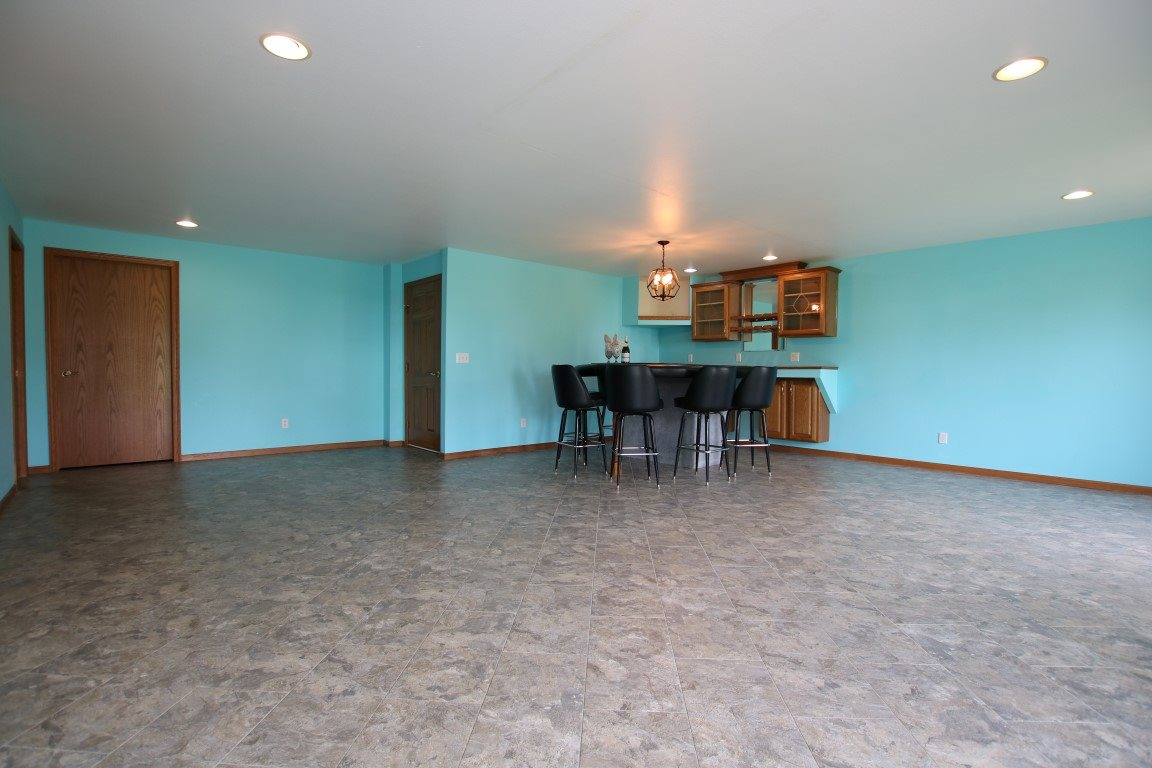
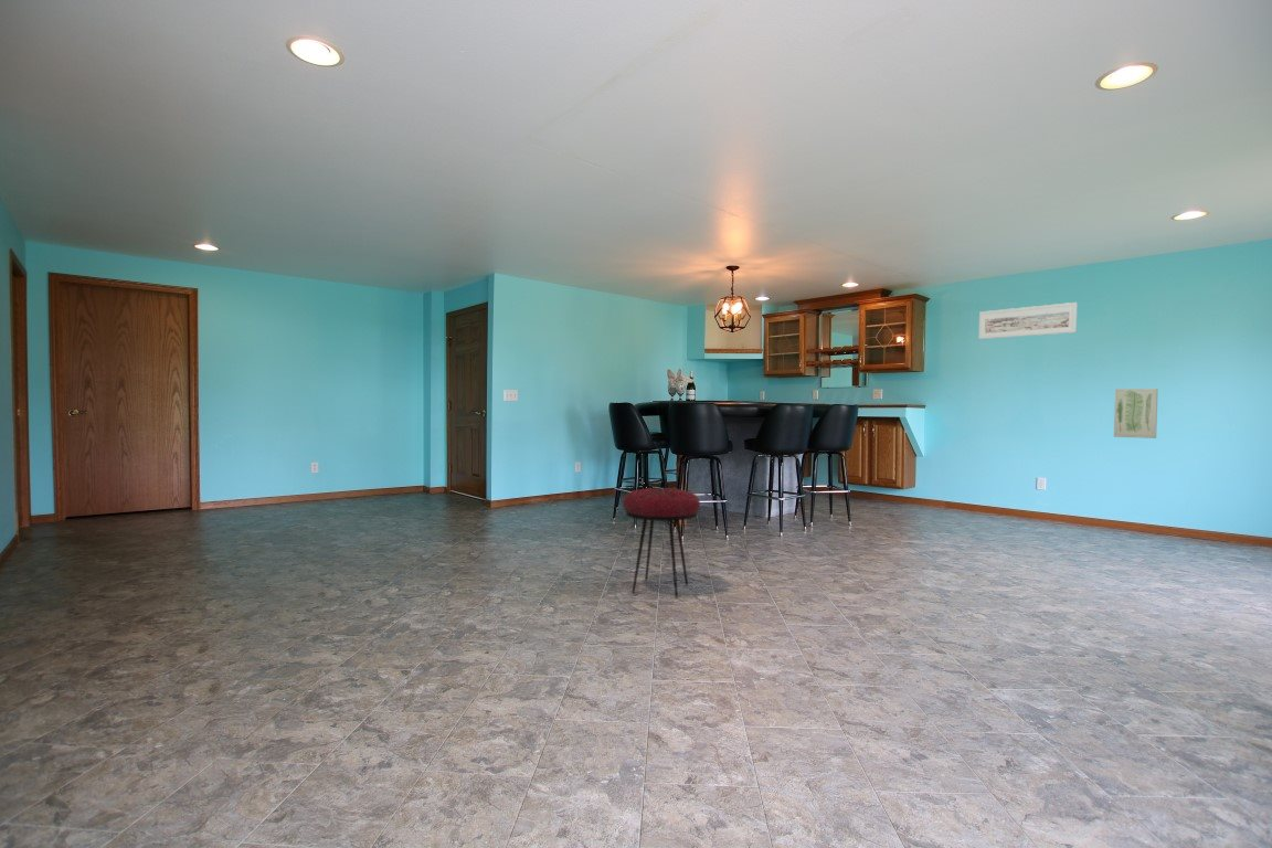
+ stool (670, 539)
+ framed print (1025, 321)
+ wall art (1135, 413)
